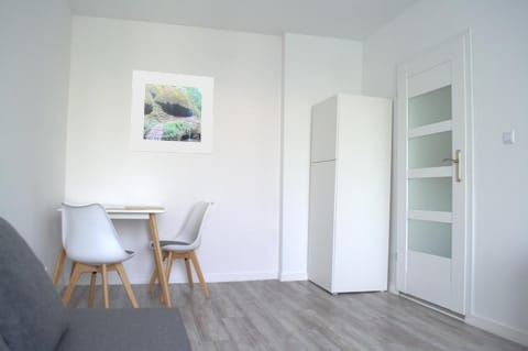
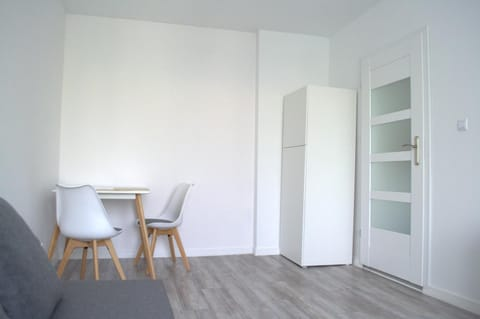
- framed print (173, 112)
